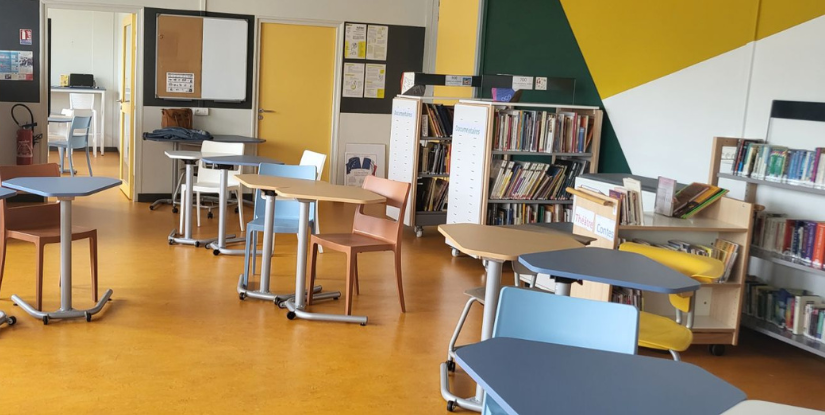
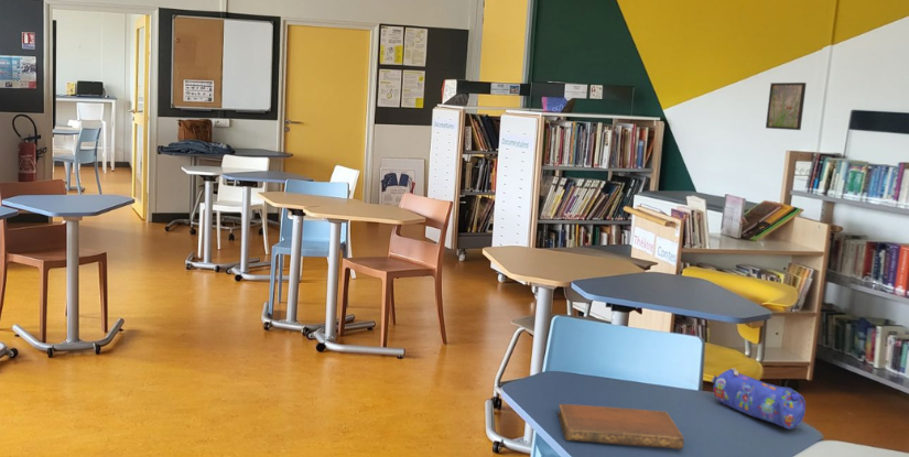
+ pencil case (757, 395)
+ notebook (618, 425)
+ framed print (784, 106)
